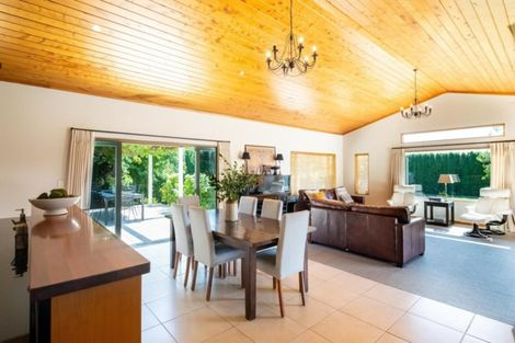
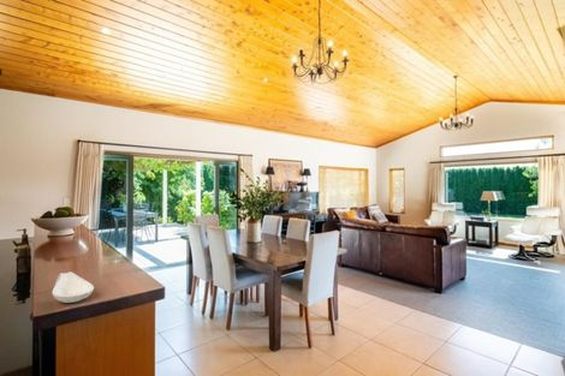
+ spoon rest (69, 285)
